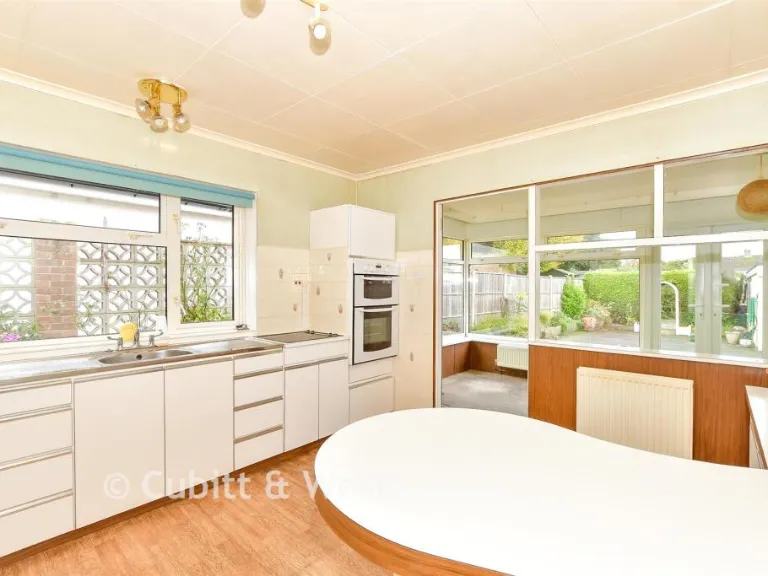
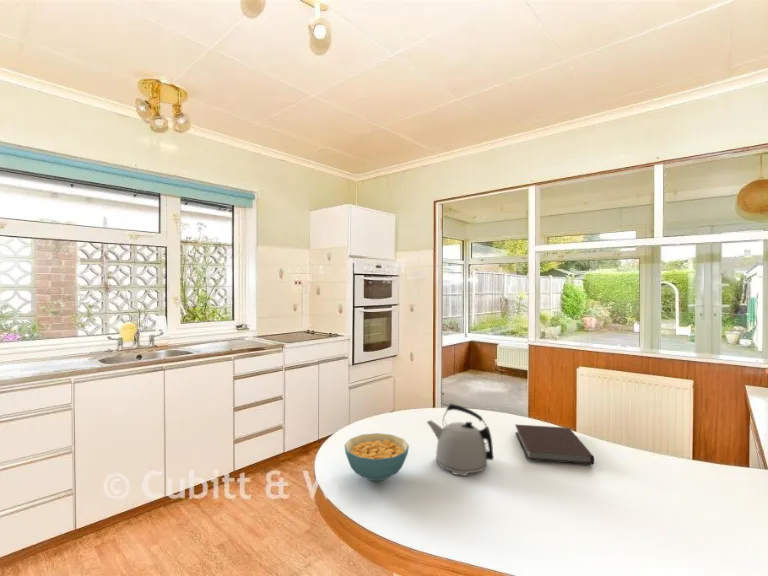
+ kettle (459, 433)
+ notebook (550, 442)
+ cereal bowl (376, 460)
